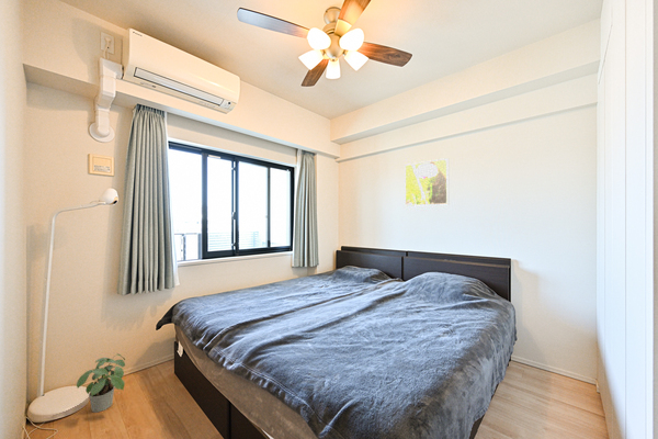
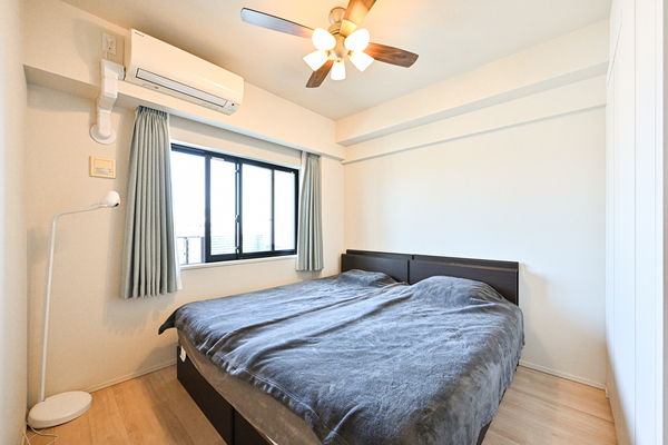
- potted plant (104, 384)
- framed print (426, 183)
